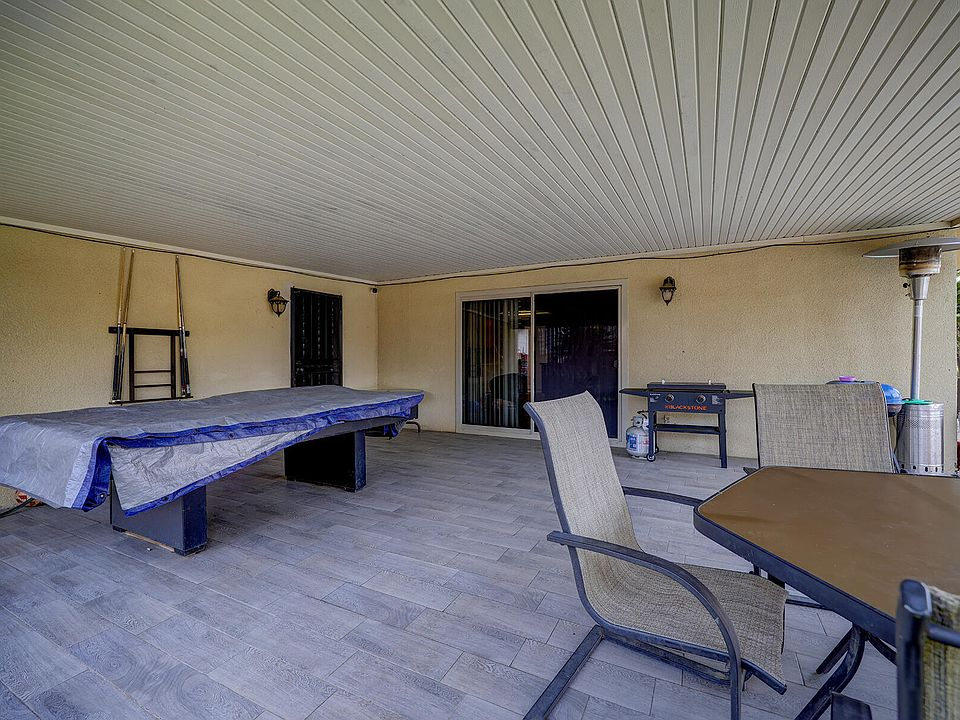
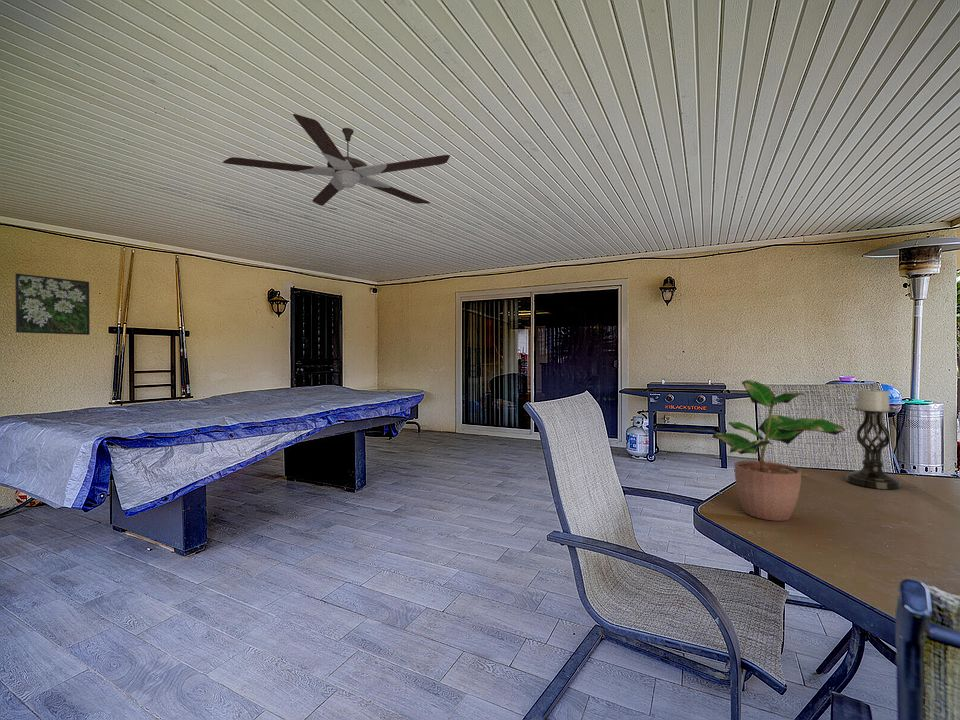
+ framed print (54, 305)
+ candle holder (875, 436)
+ ceiling fan (338, 158)
+ potted plant (772, 444)
